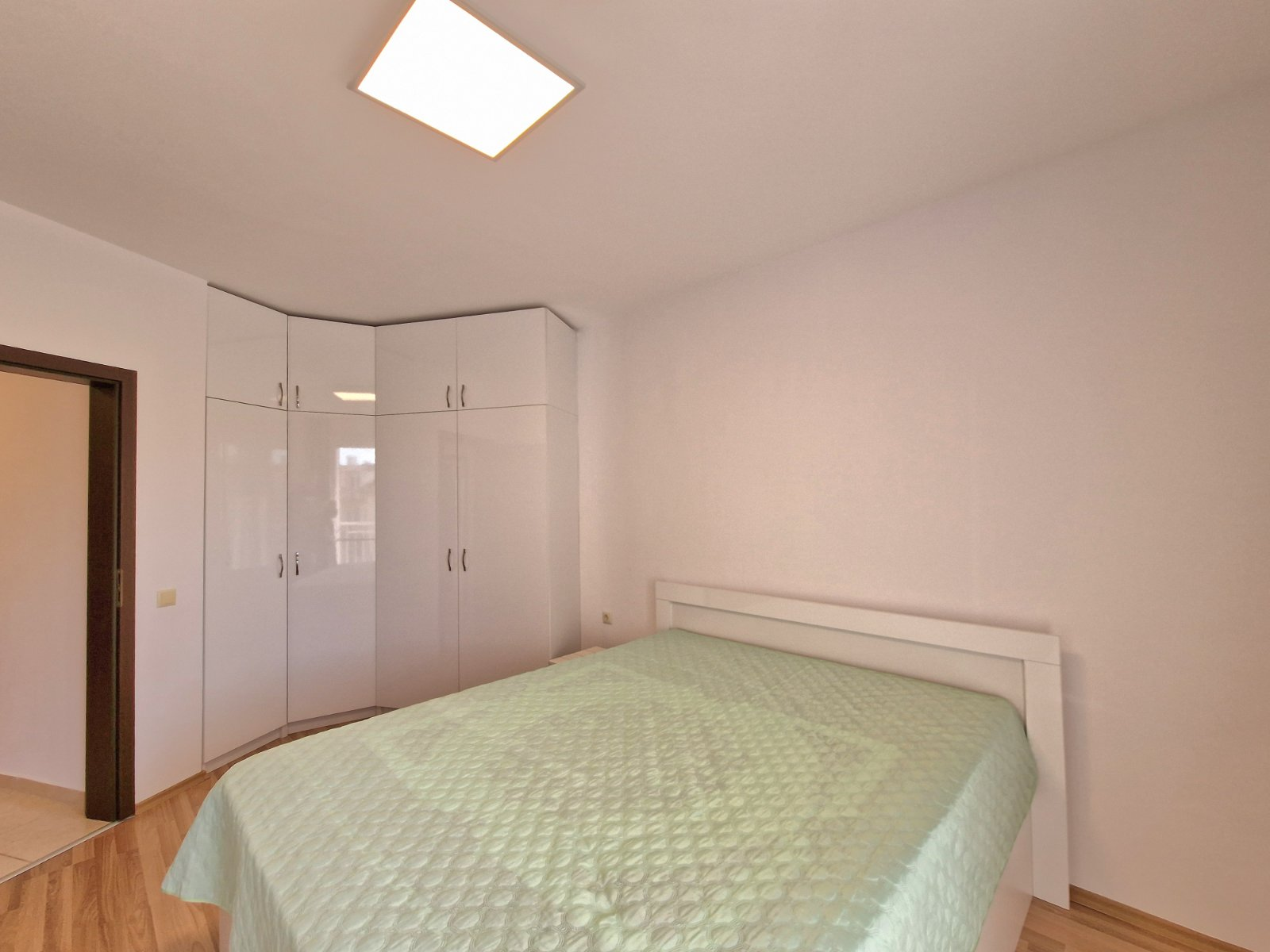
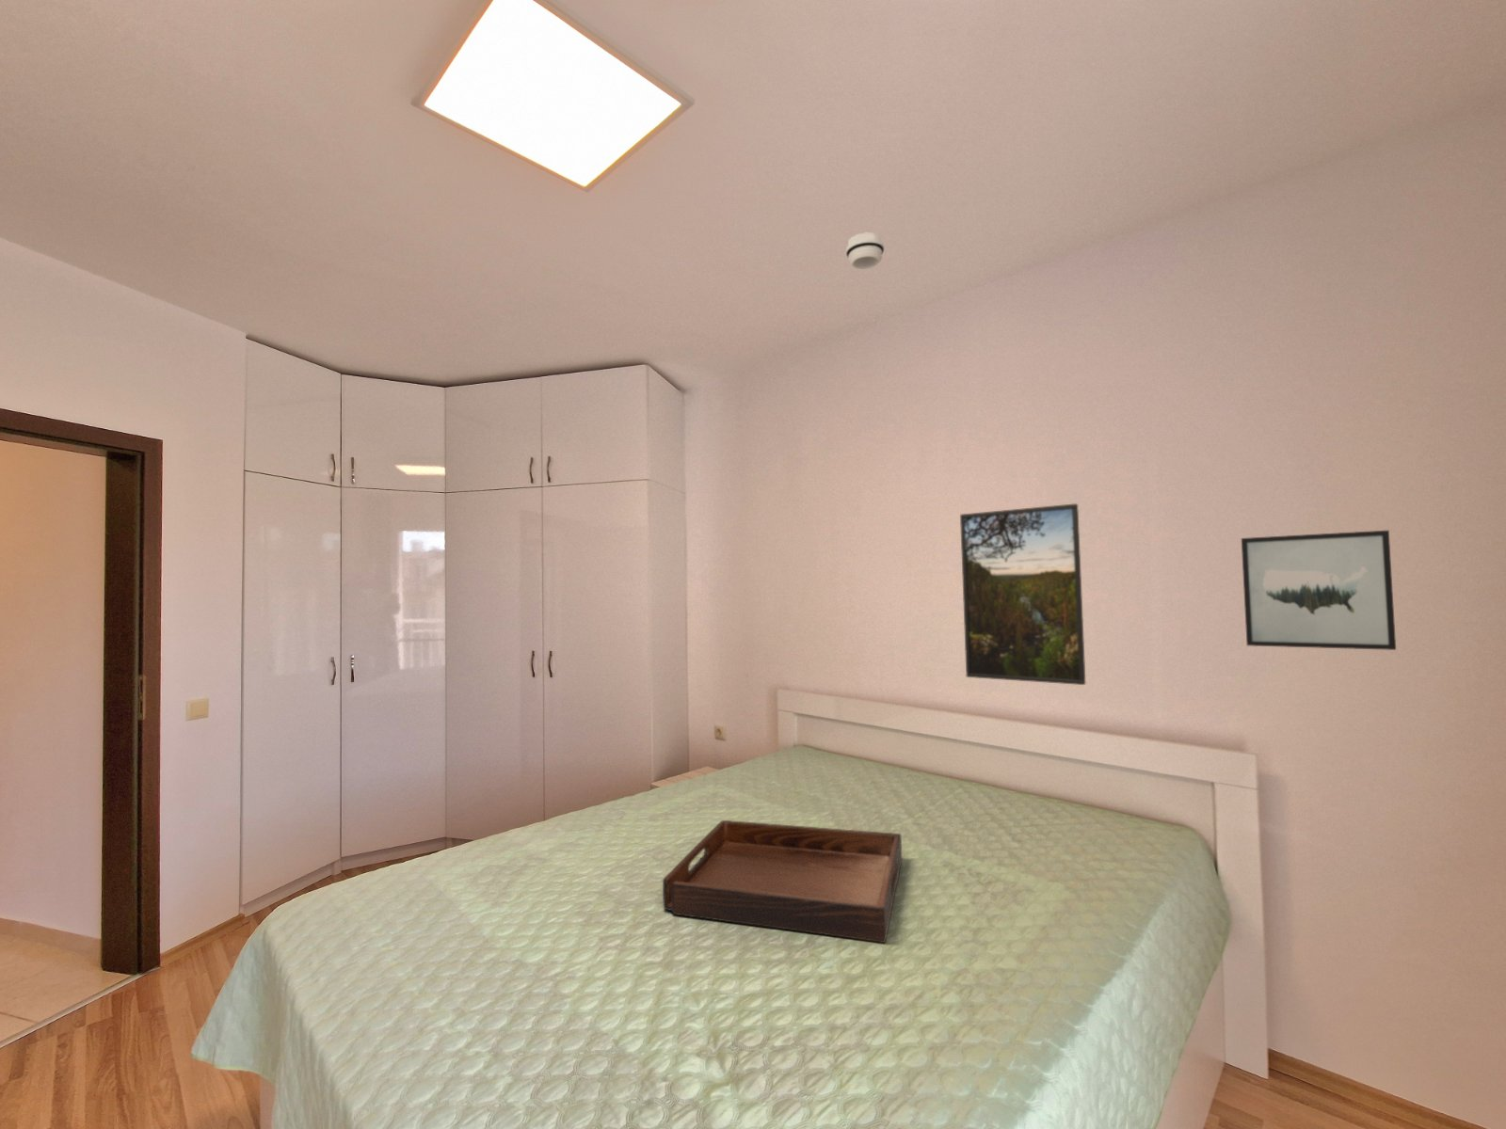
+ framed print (1020, 594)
+ serving tray (790, 870)
+ smoke detector (864, 251)
+ wall art (1314, 589)
